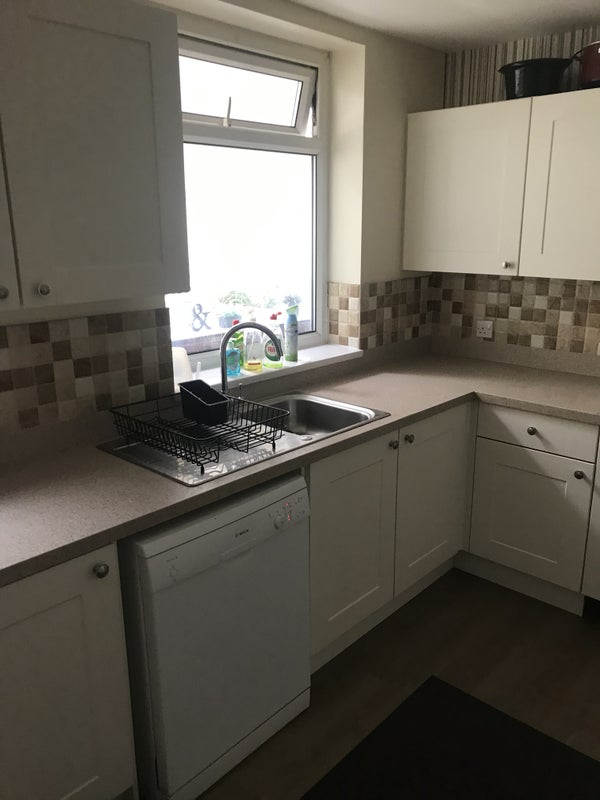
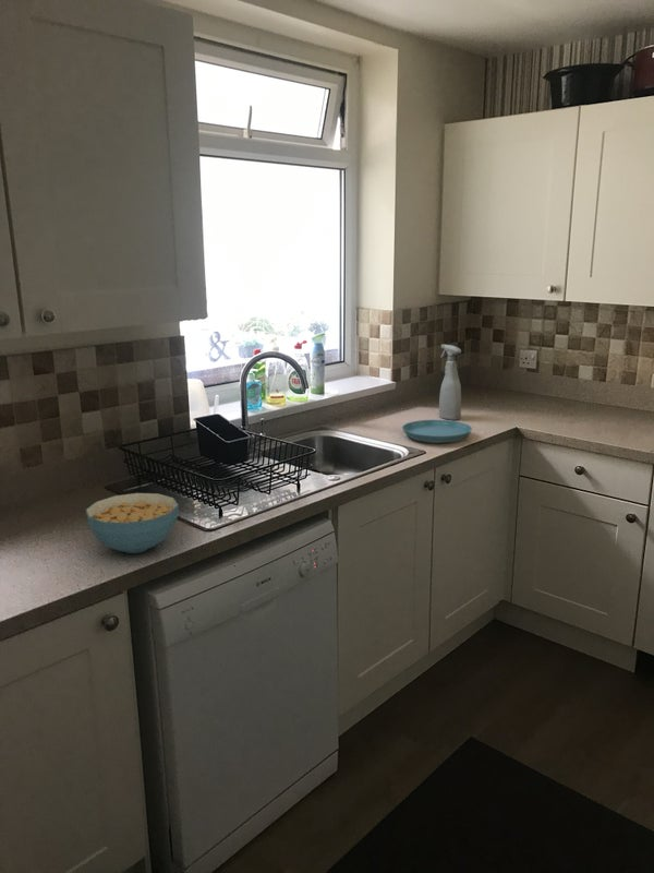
+ cereal bowl (134, 527)
+ spray bottle (450, 382)
+ saucer (436, 431)
